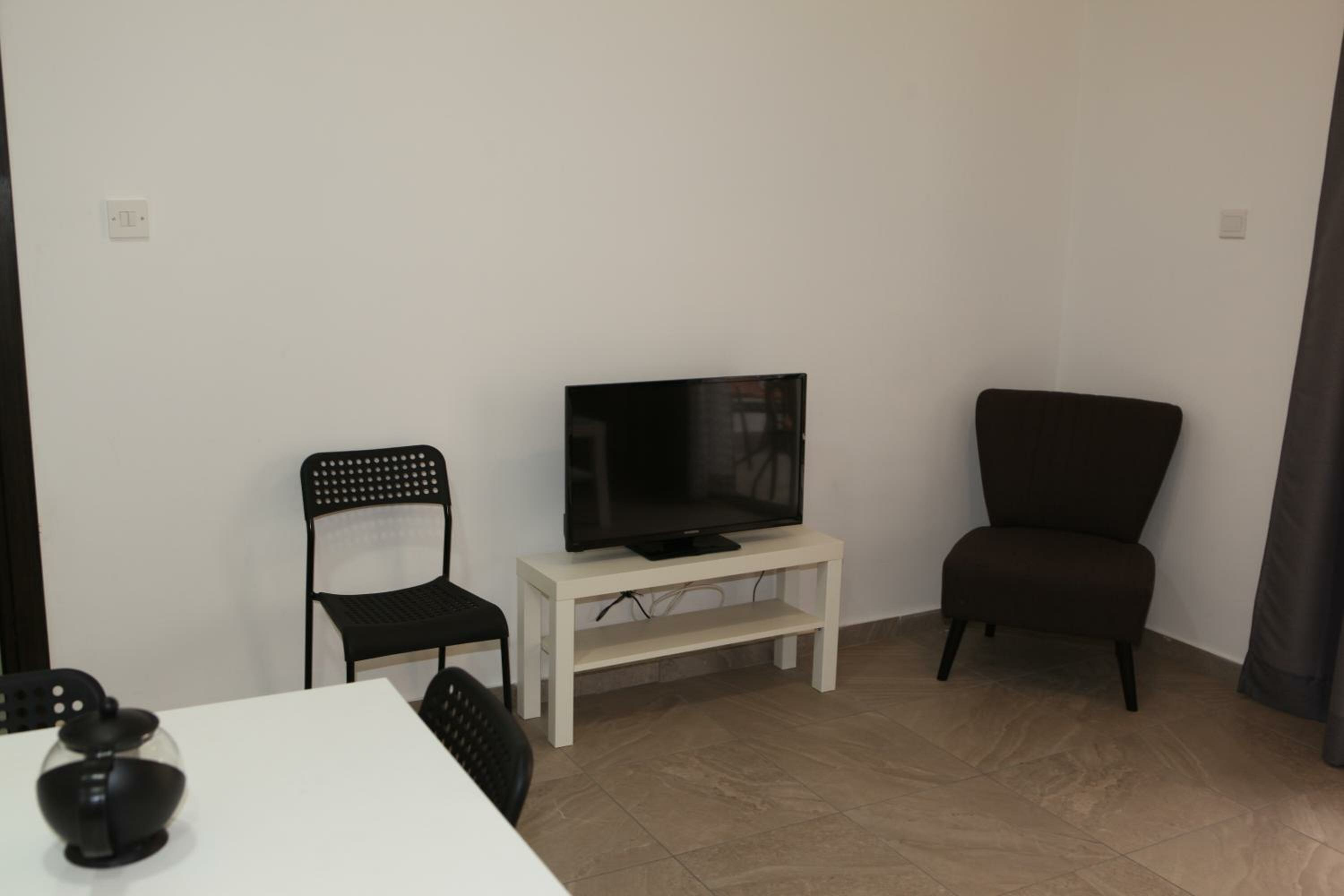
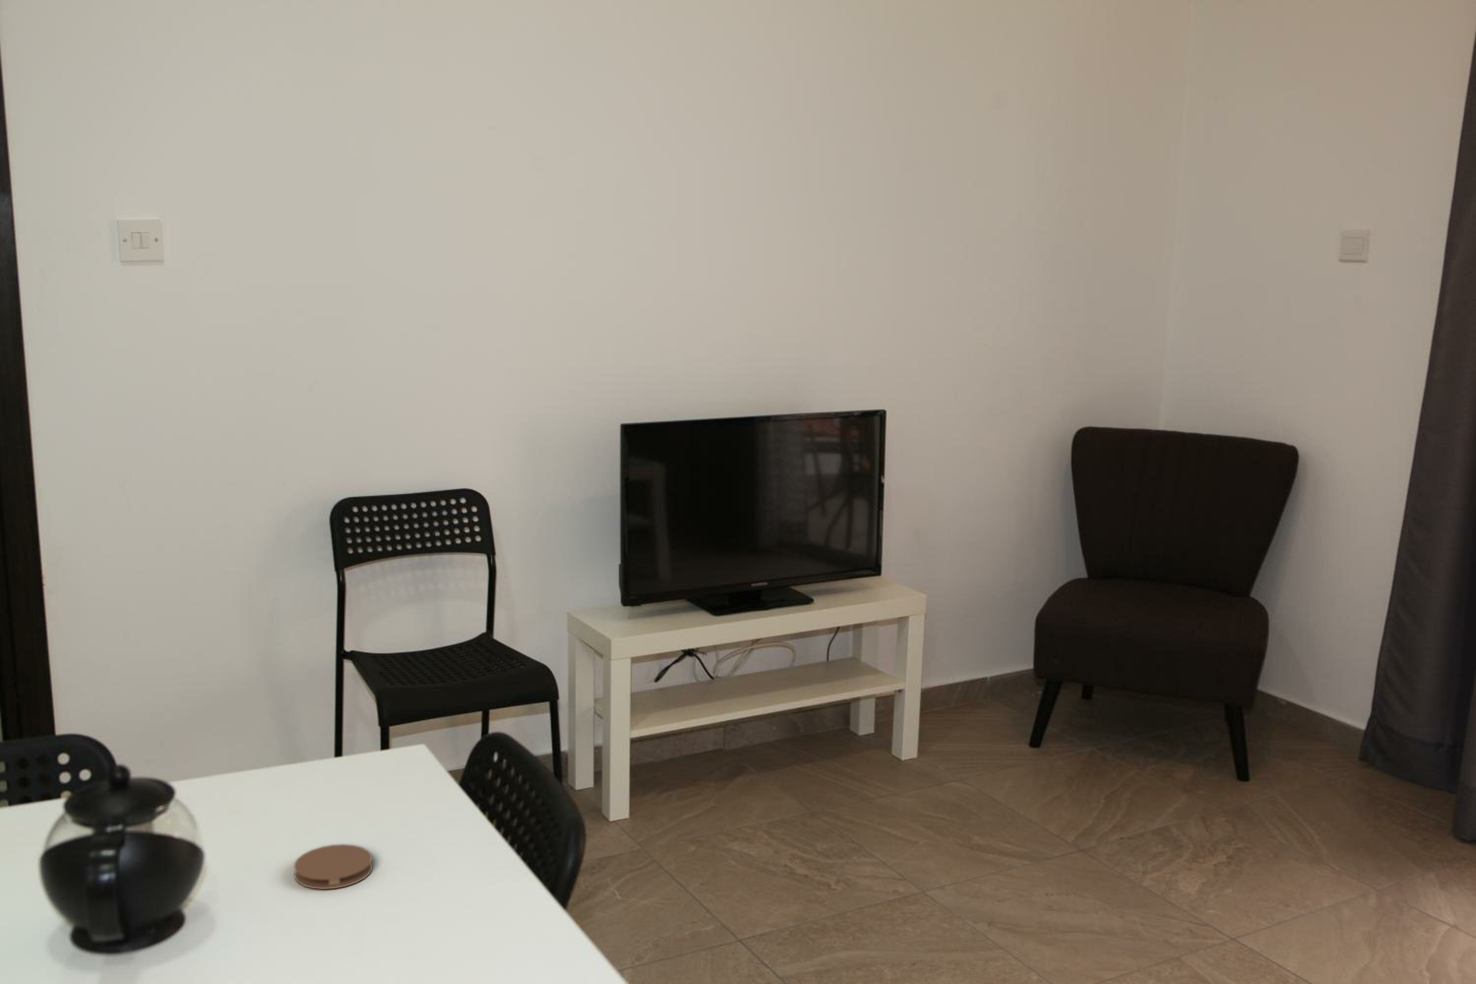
+ coaster (334, 865)
